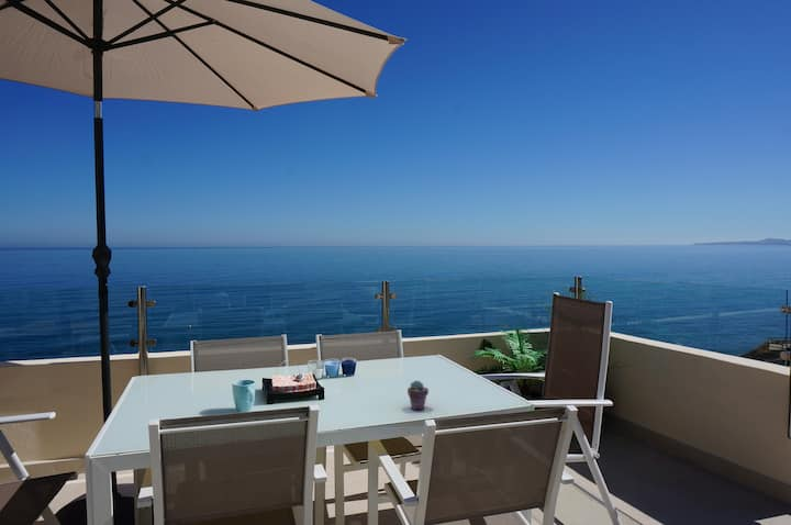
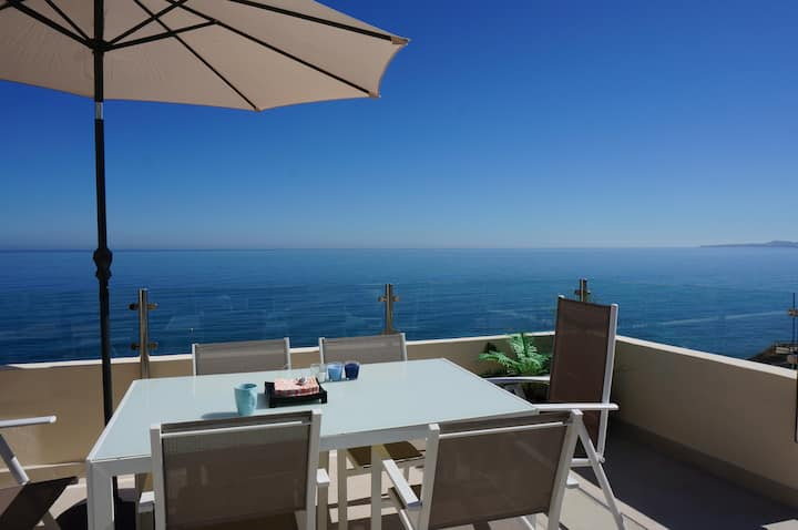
- potted succulent (417, 393)
